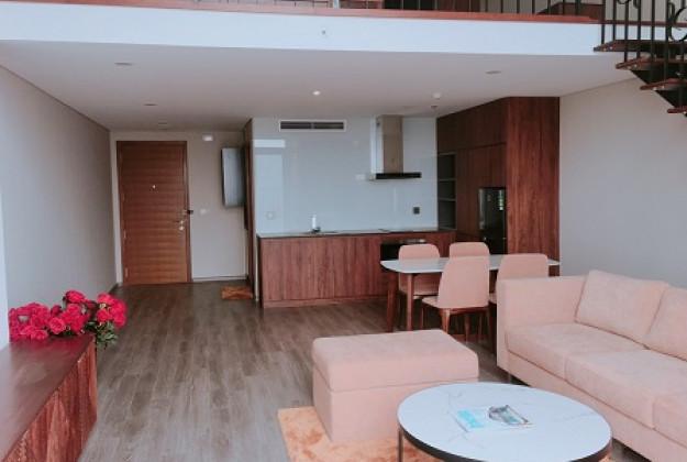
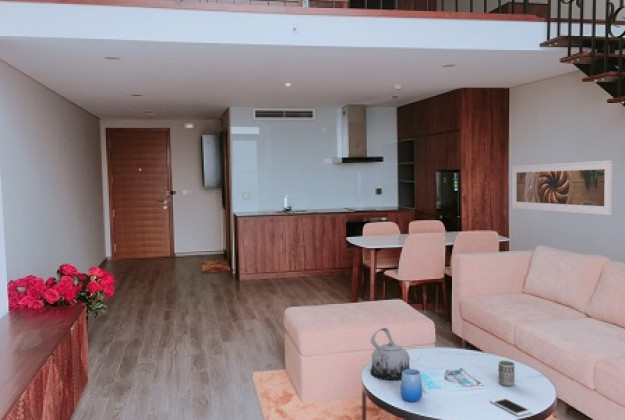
+ cup (506, 373)
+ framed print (555, 187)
+ cell phone (510, 406)
+ teapot (389, 353)
+ cup (411, 385)
